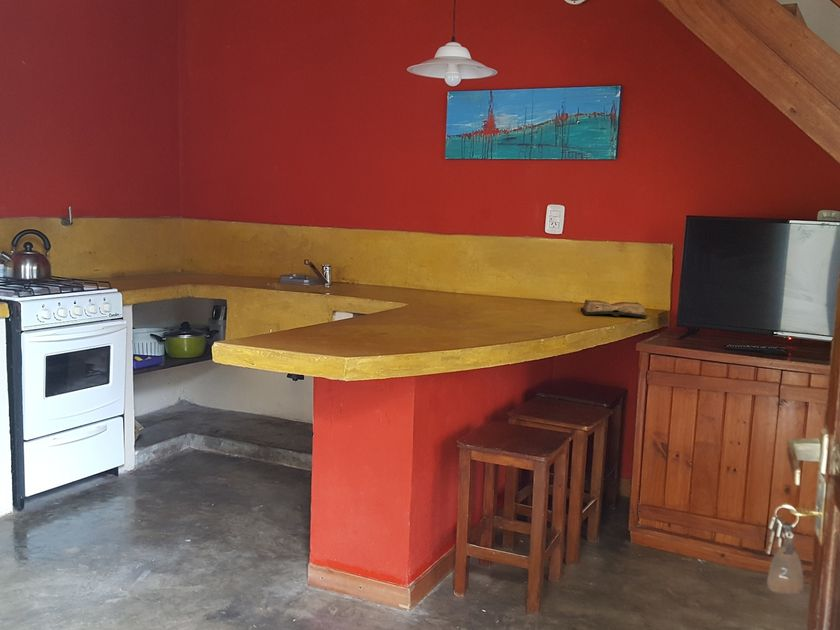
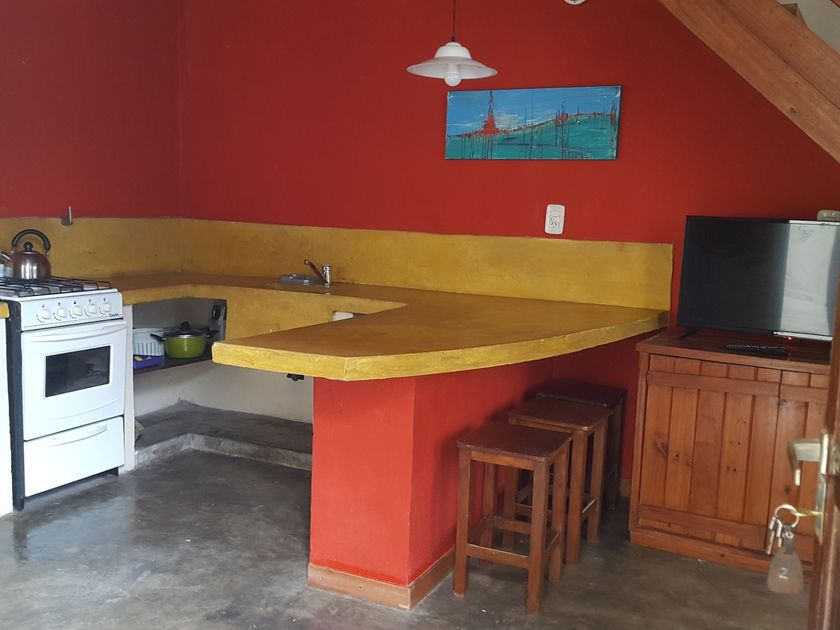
- diary (612, 308)
